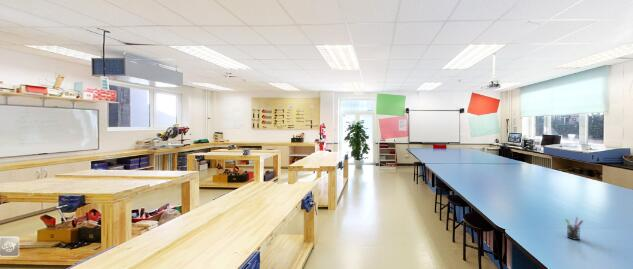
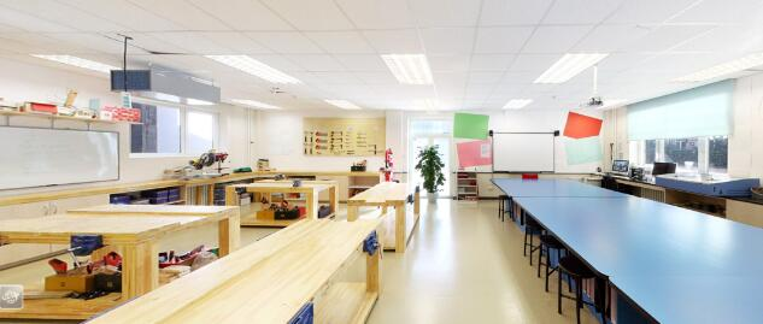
- pen holder (572, 227)
